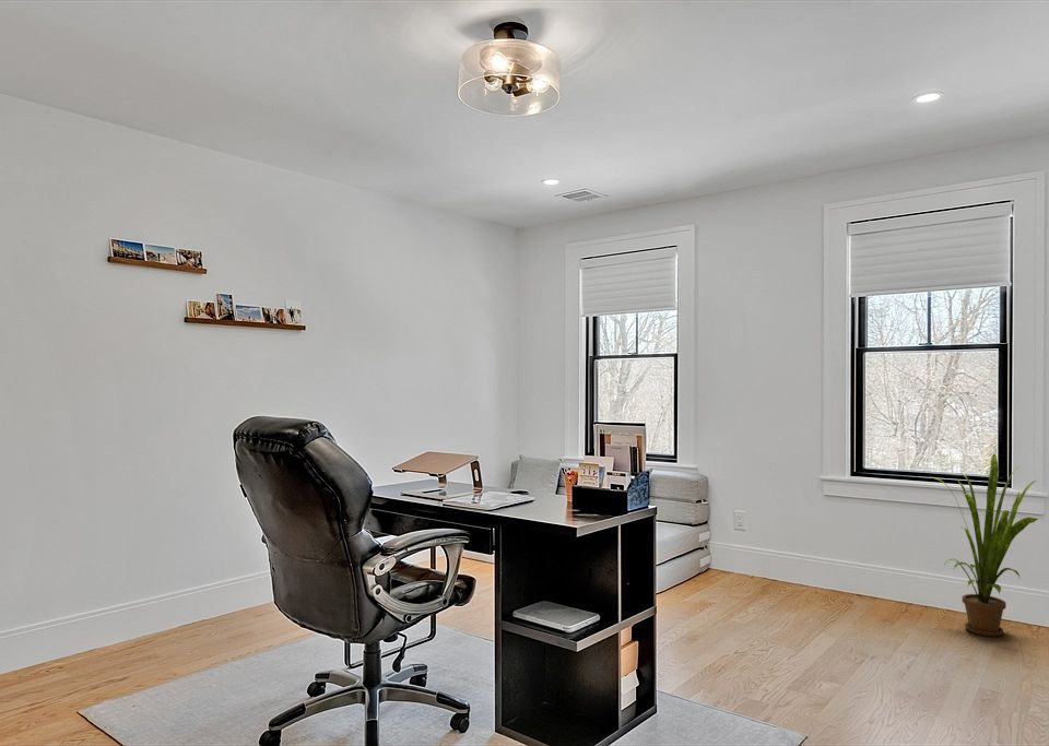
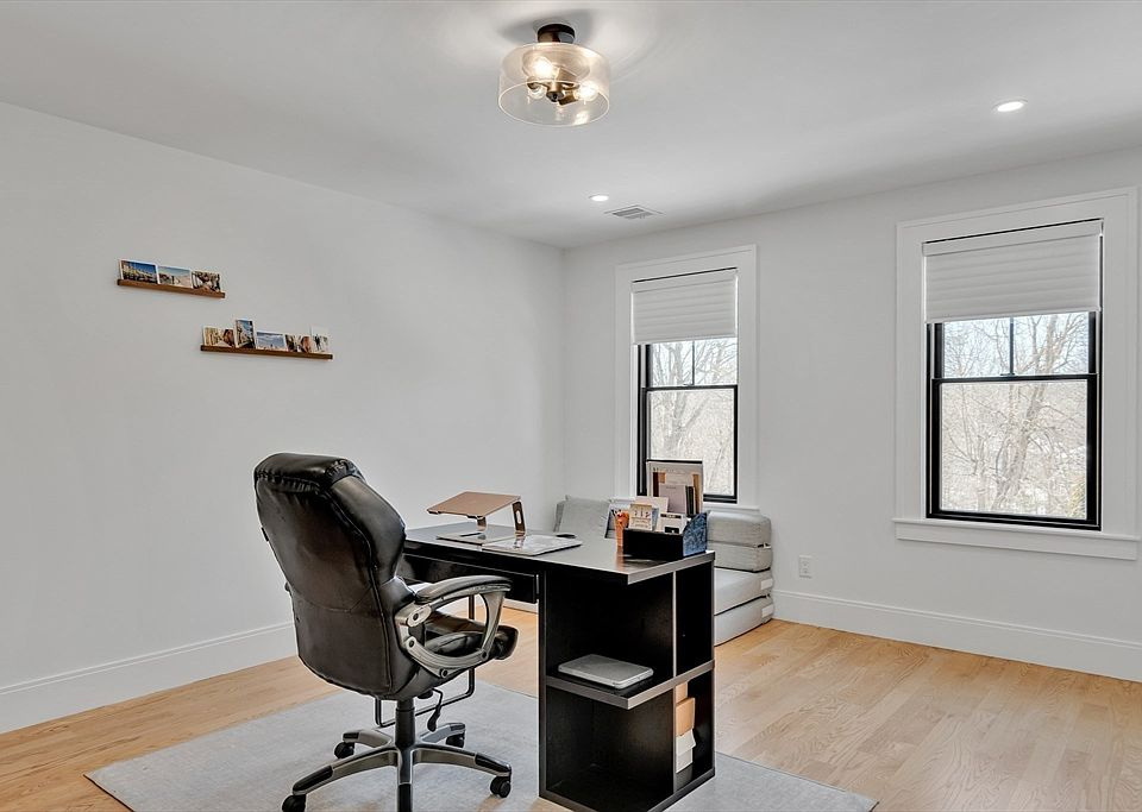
- house plant (980, 543)
